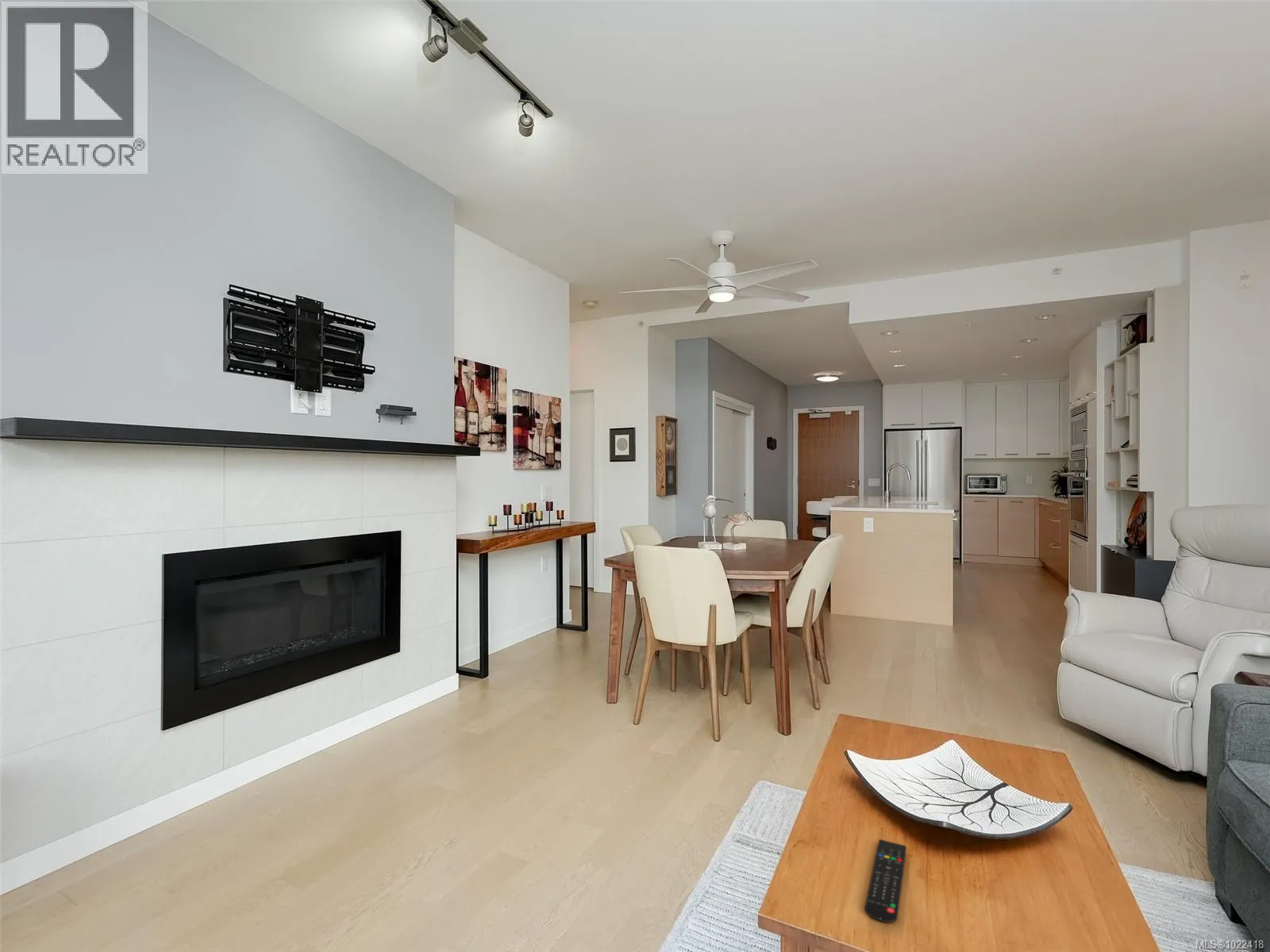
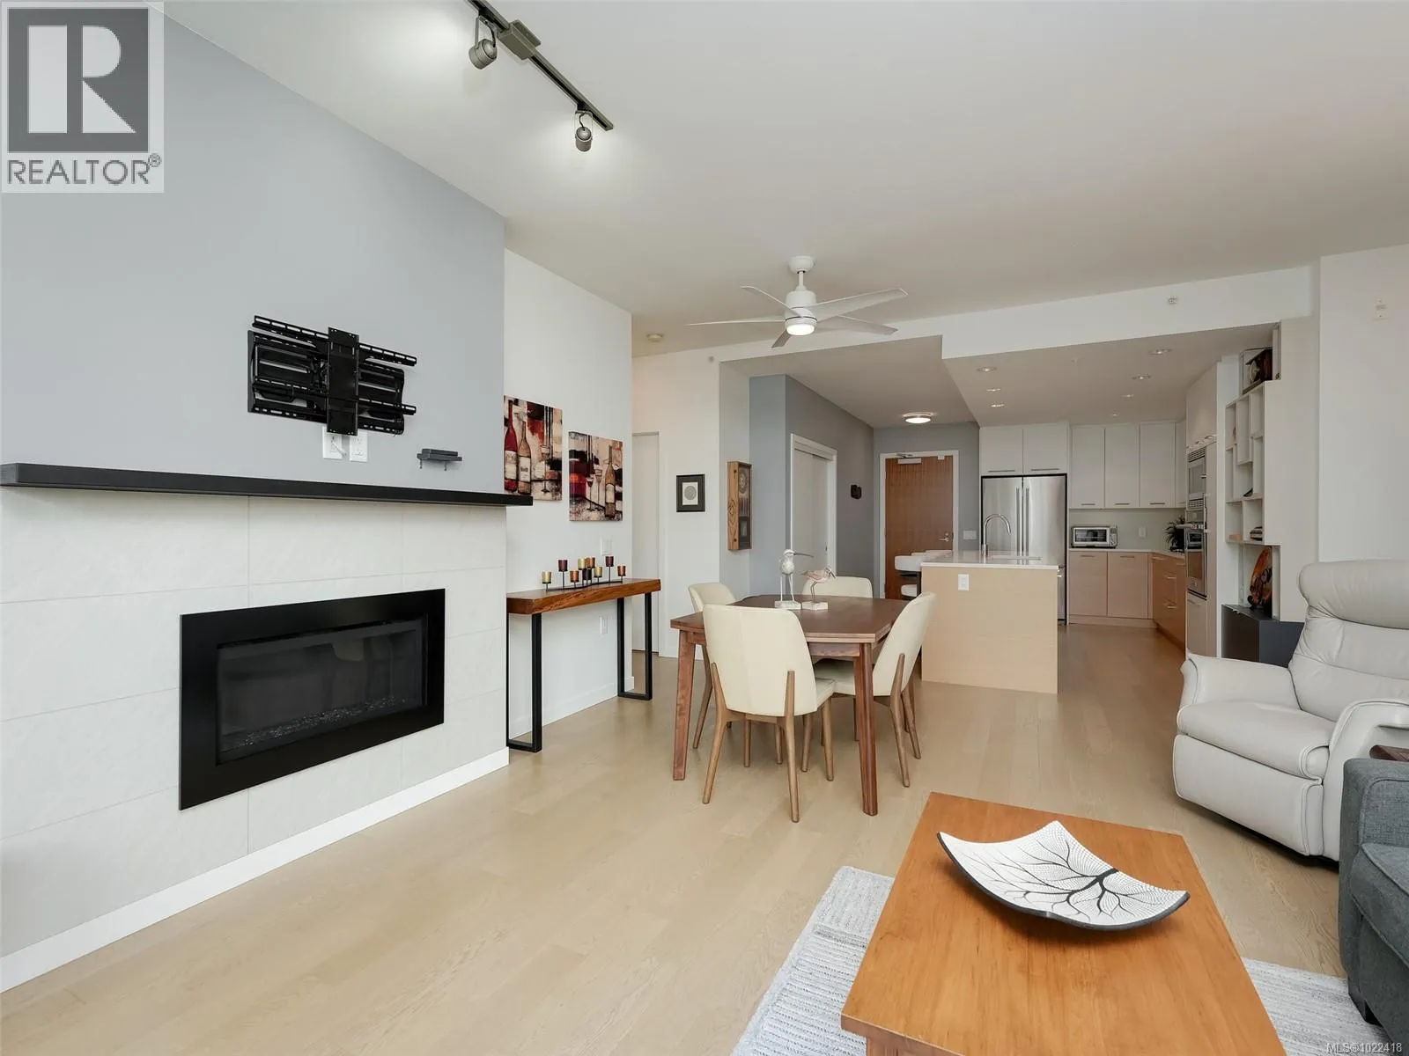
- remote control (887, 878)
